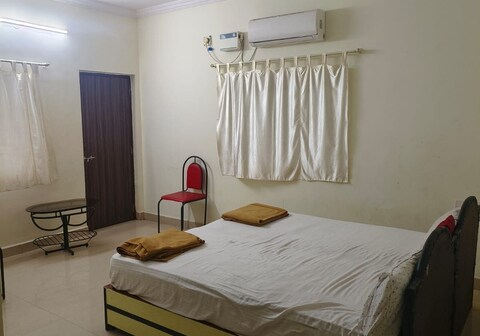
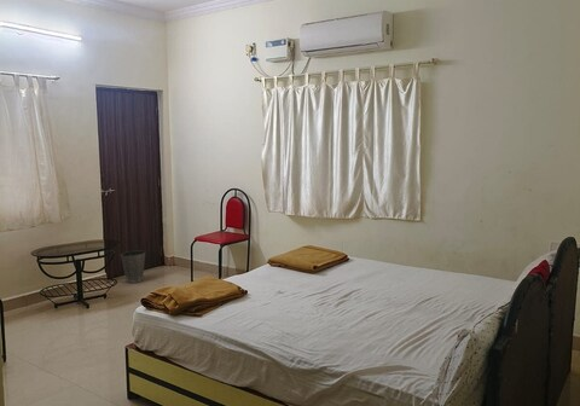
+ waste basket (133, 267)
